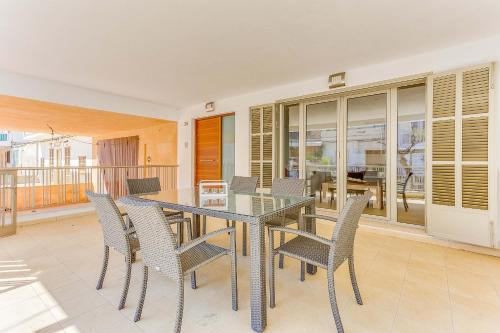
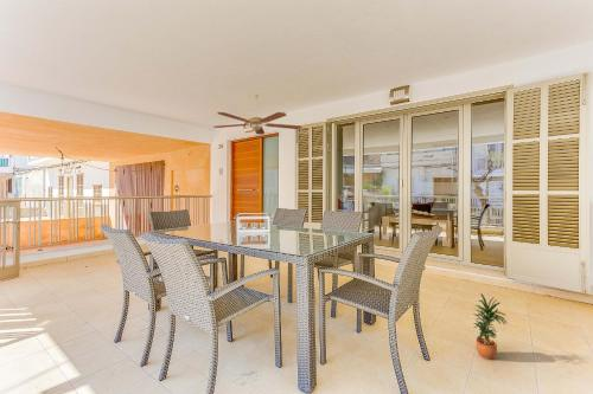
+ potted plant (490, 327)
+ ceiling fan (257, 117)
